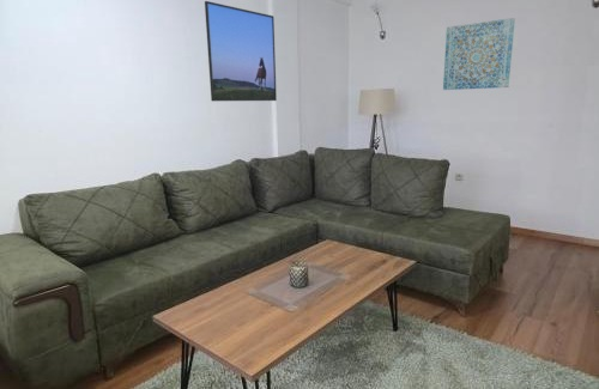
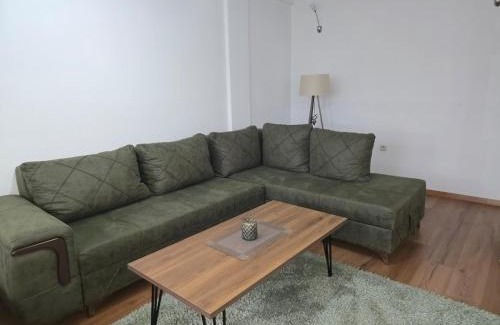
- wall art (476, 56)
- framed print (243, 55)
